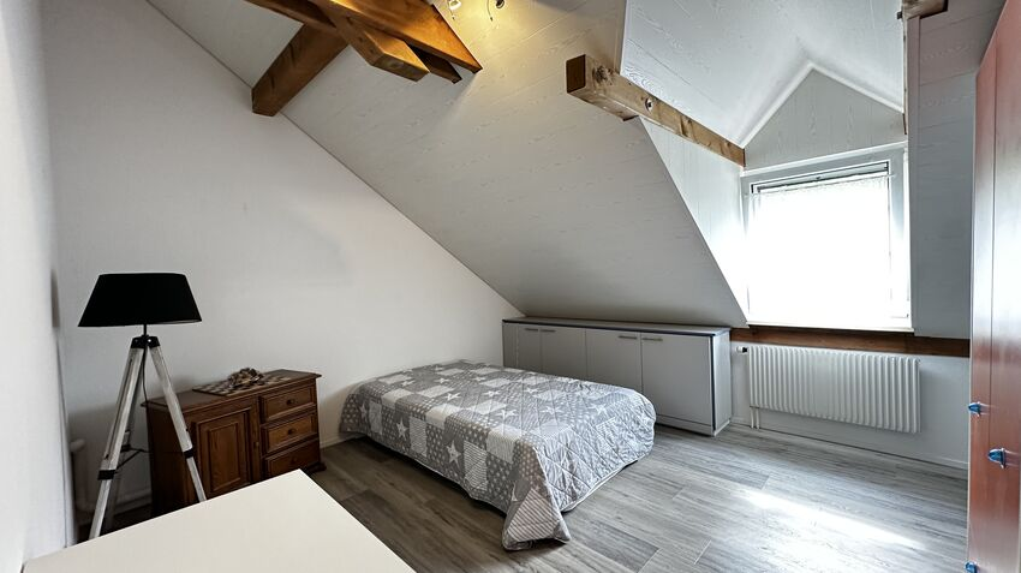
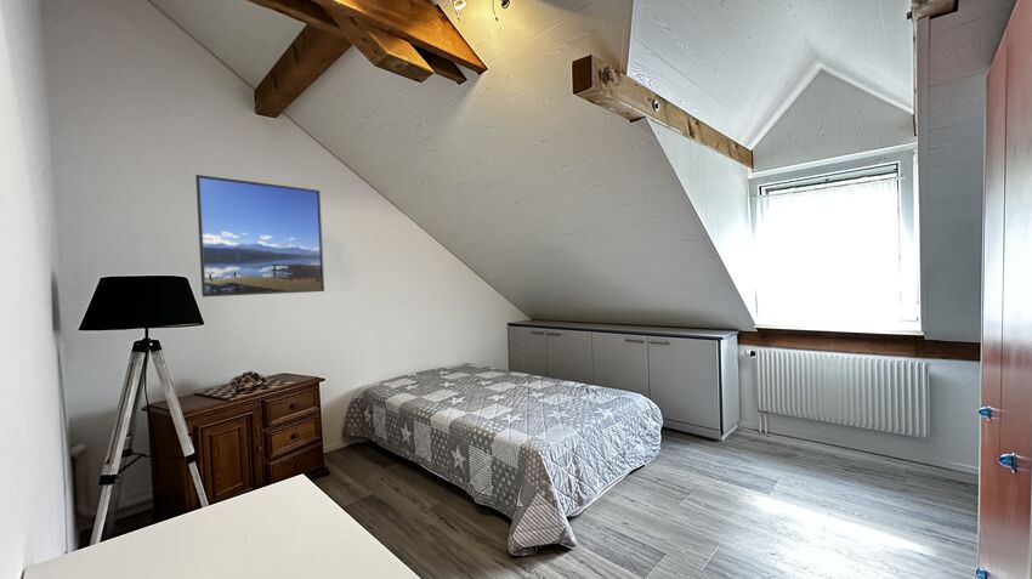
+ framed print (266, 238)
